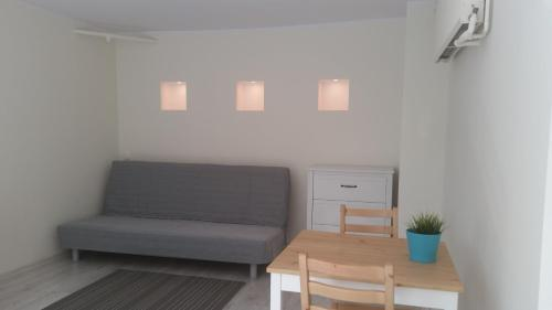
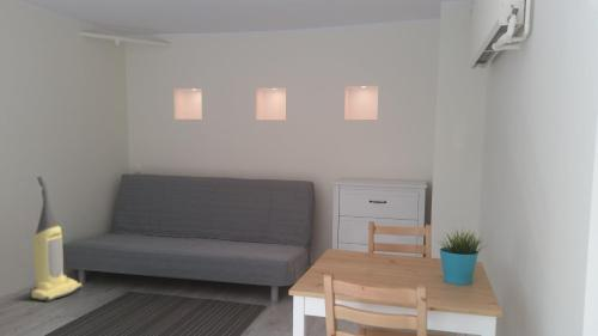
+ vacuum cleaner (53, 236)
